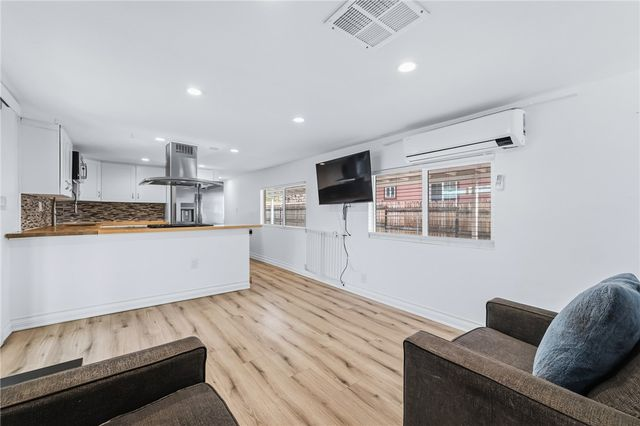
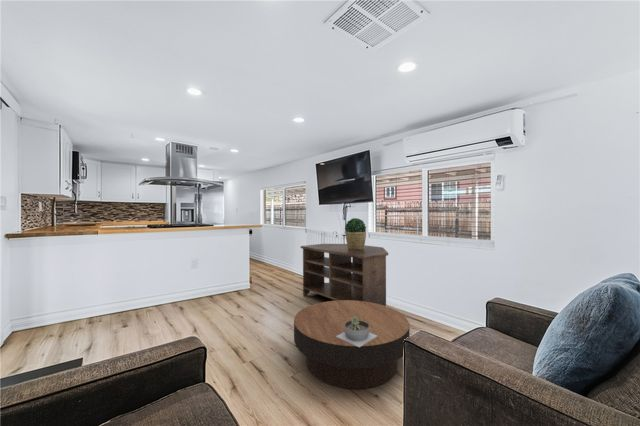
+ coffee table (347, 342)
+ succulent planter (356, 326)
+ potted plant (355, 233)
+ tv stand (349, 274)
